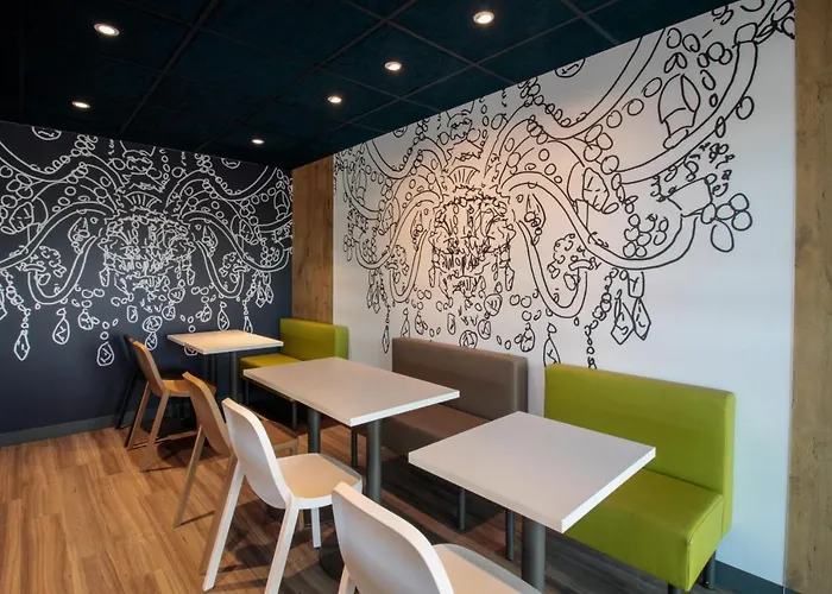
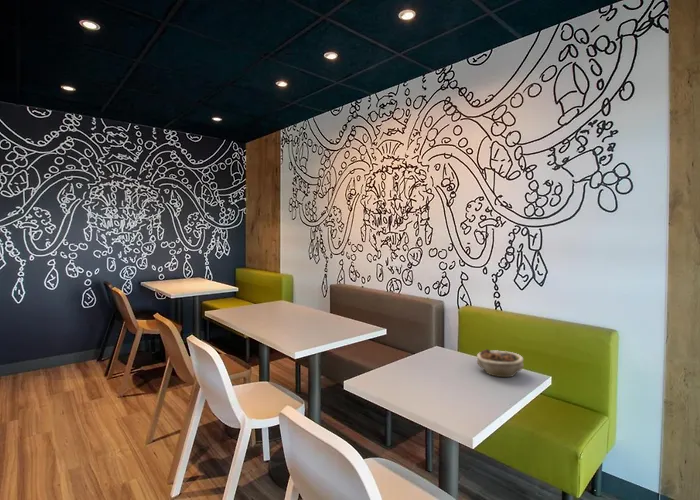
+ succulent planter (499, 361)
